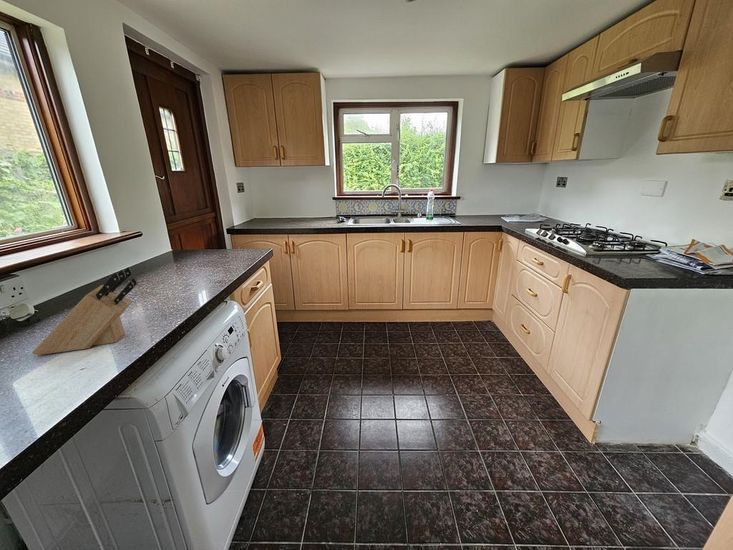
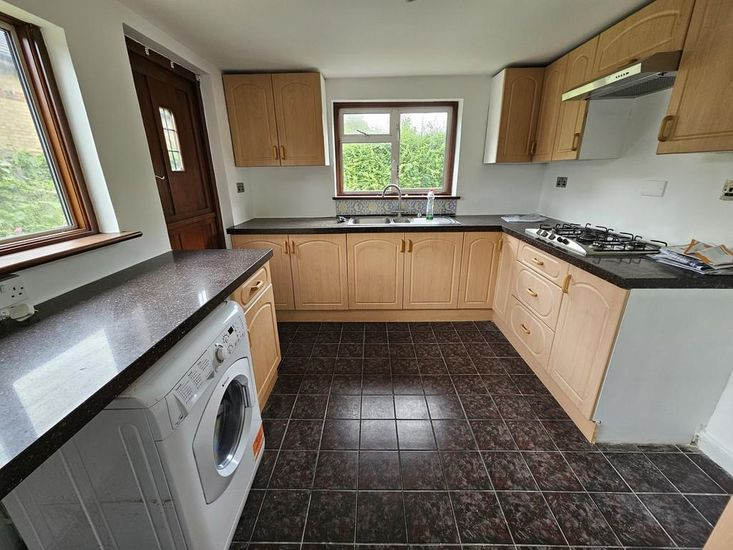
- knife block (87, 308)
